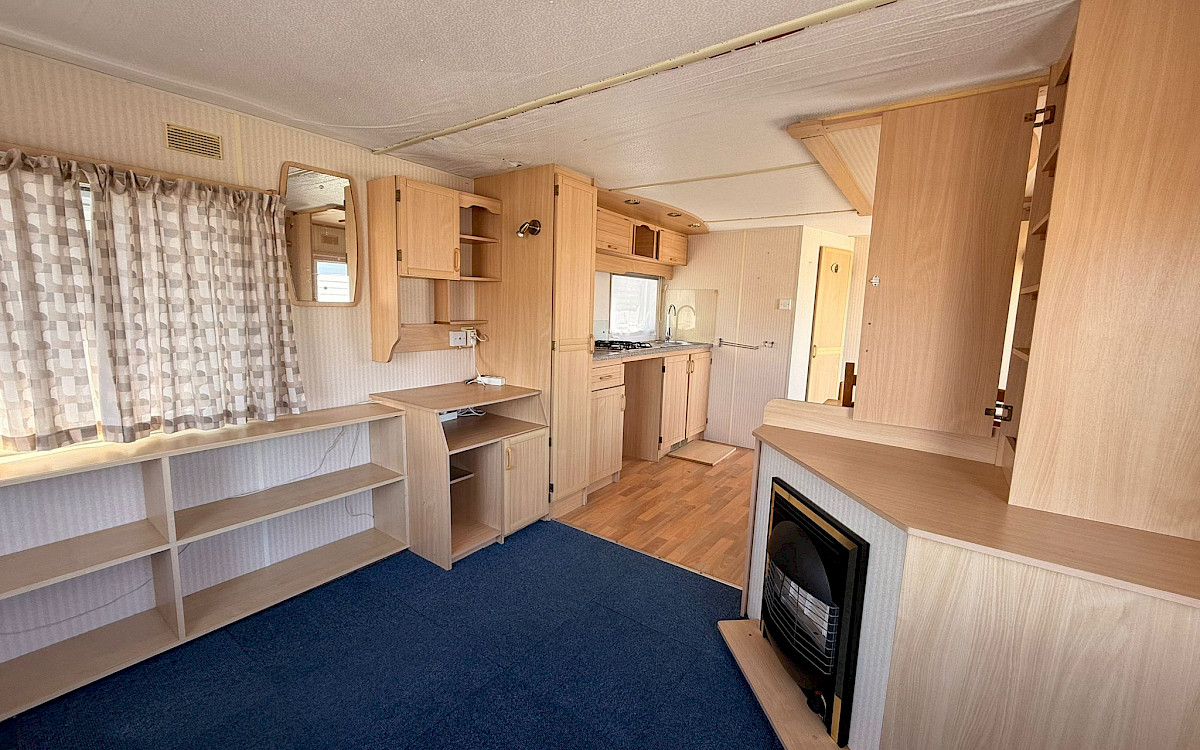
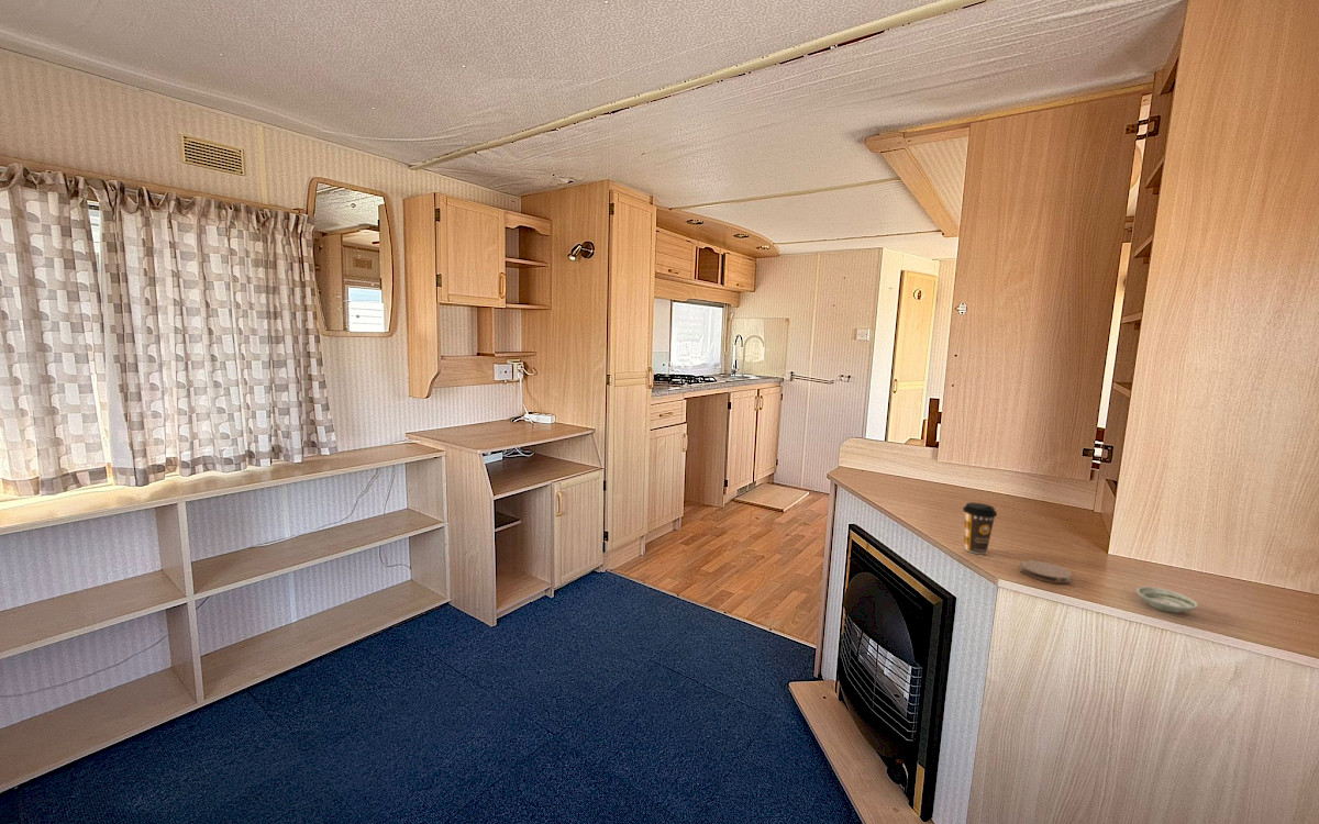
+ saucer (1165, 601)
+ coffee cup (977, 527)
+ coaster (1044, 571)
